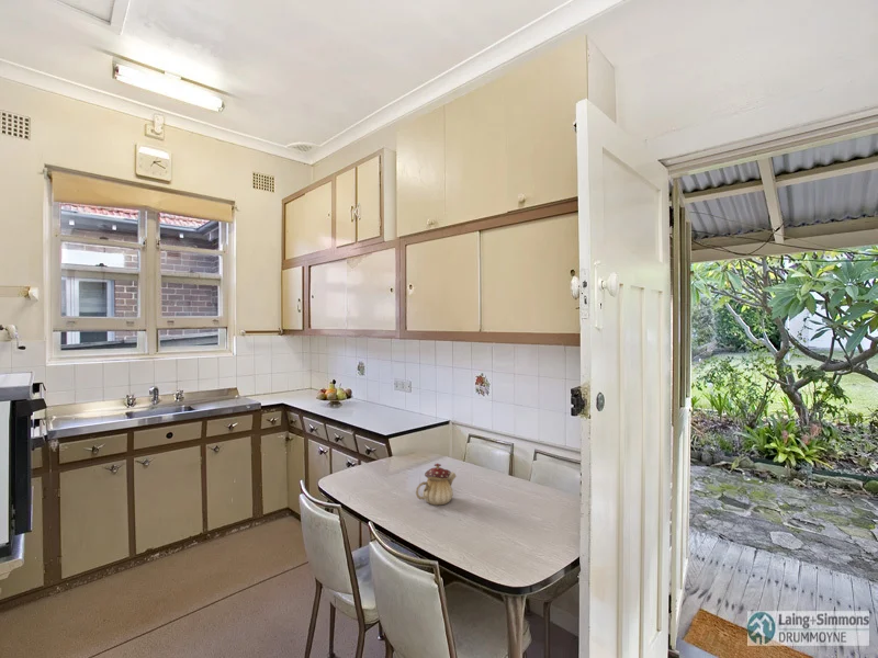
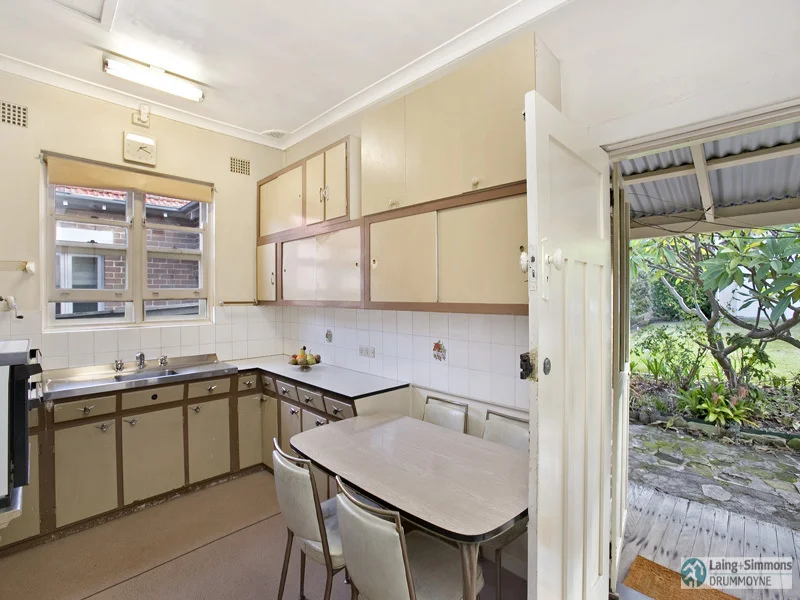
- teapot (436, 481)
